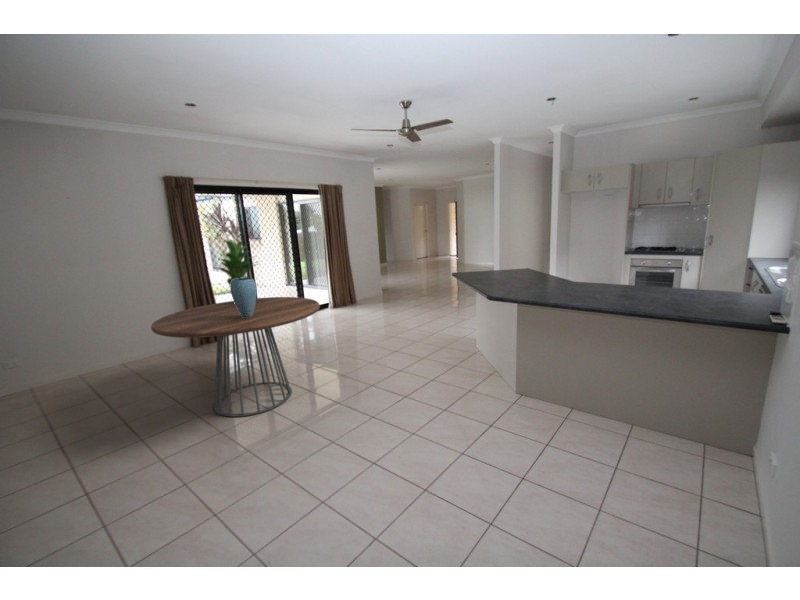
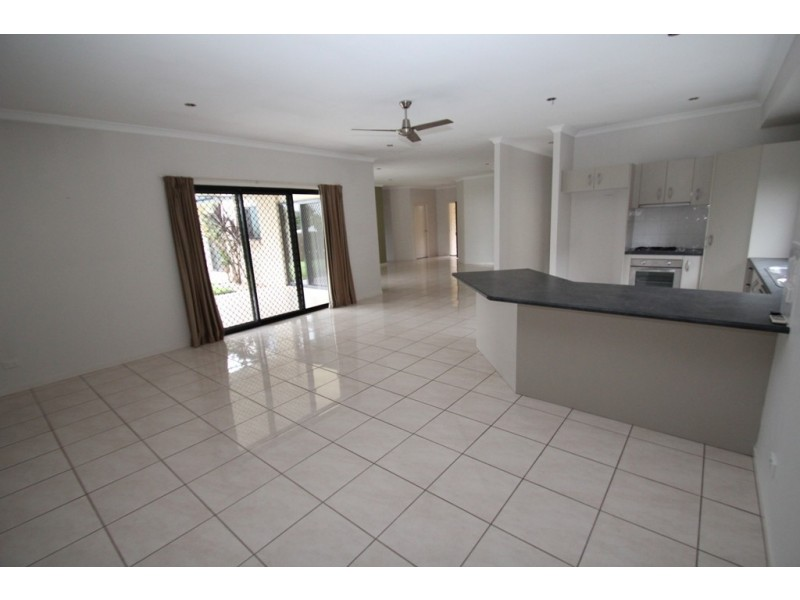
- dining table (247, 355)
- vase (244, 297)
- potted plant (238, 271)
